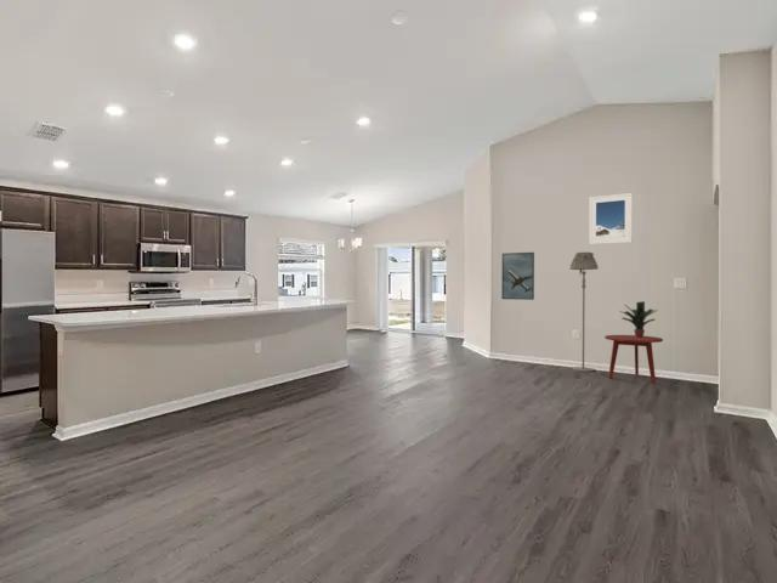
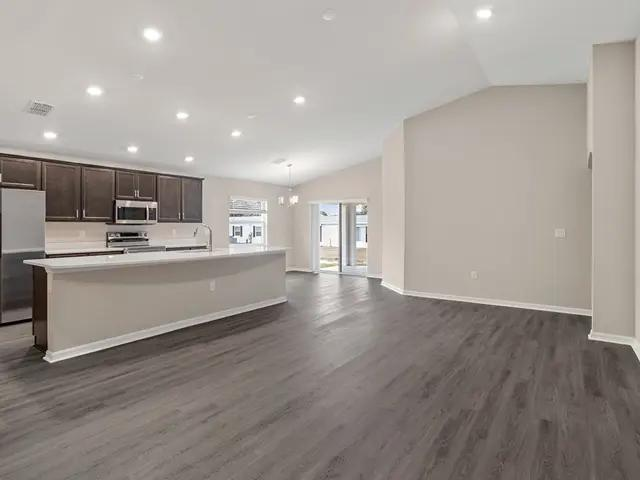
- potted plant (637, 318)
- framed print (609, 219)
- side table (635, 357)
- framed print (517, 276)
- floor lamp (583, 311)
